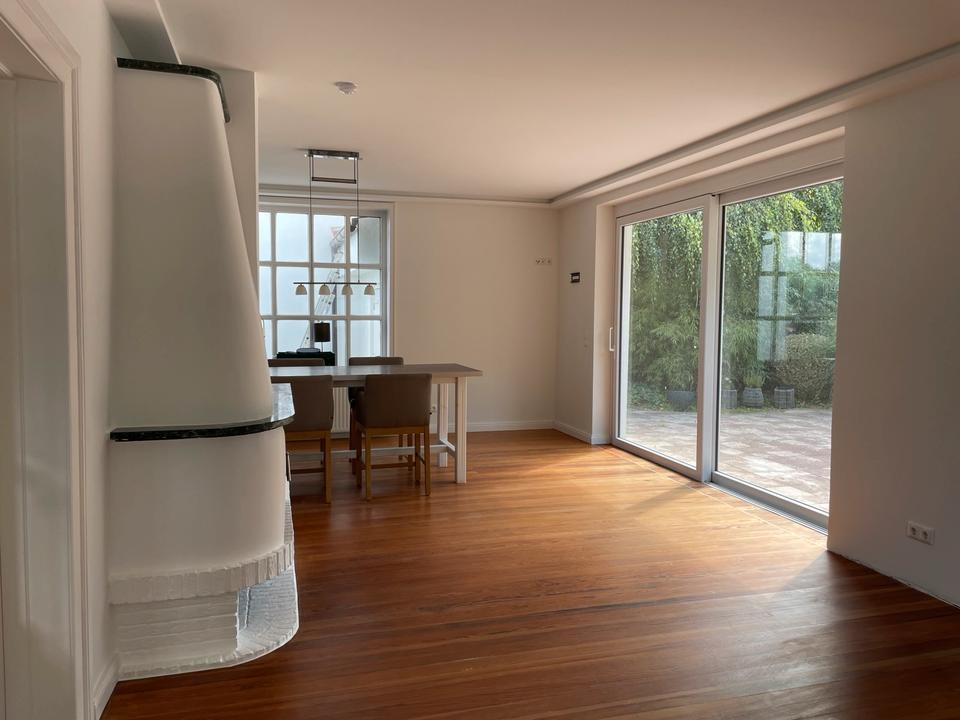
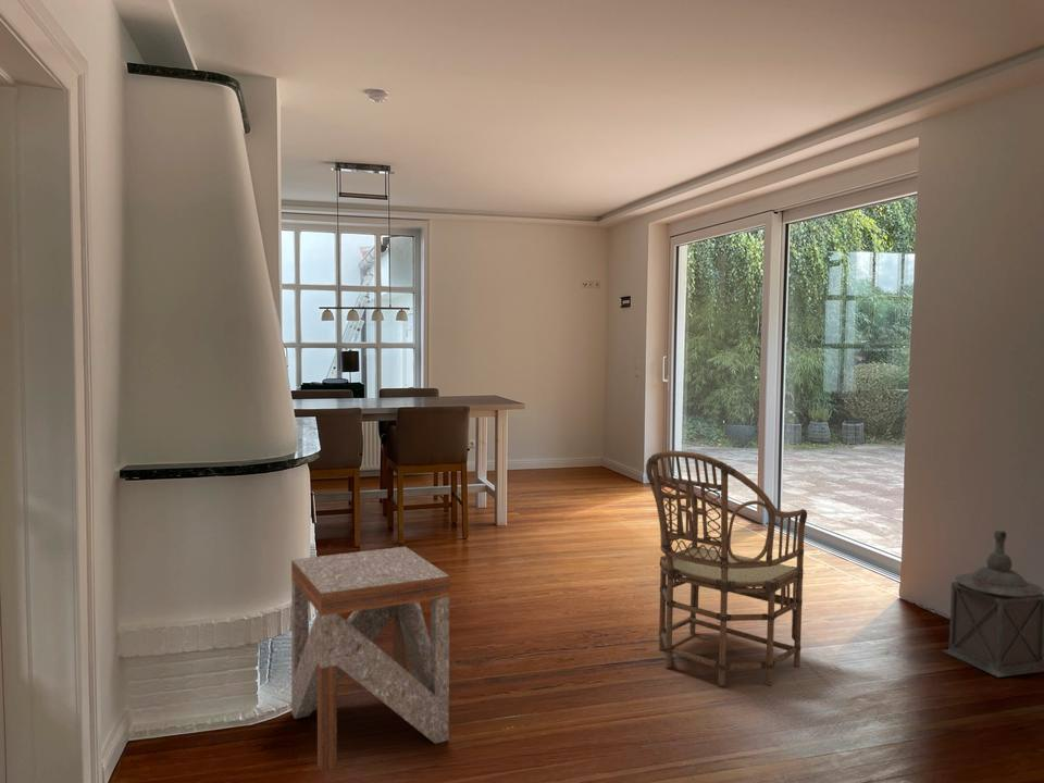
+ lantern (997, 596)
+ armchair (716, 557)
+ side table (368, 647)
